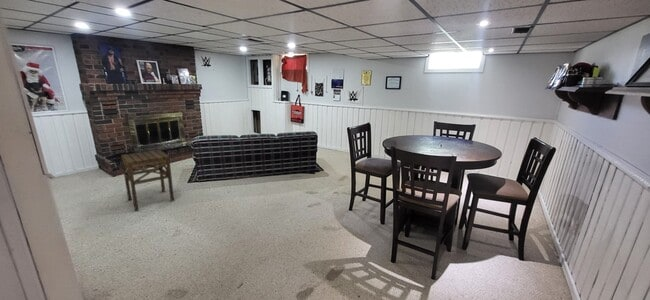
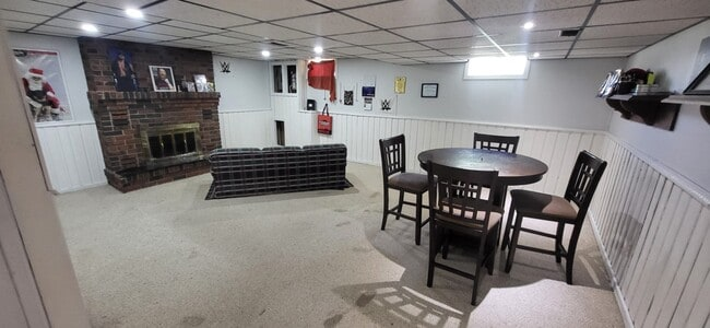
- side table (149, 178)
